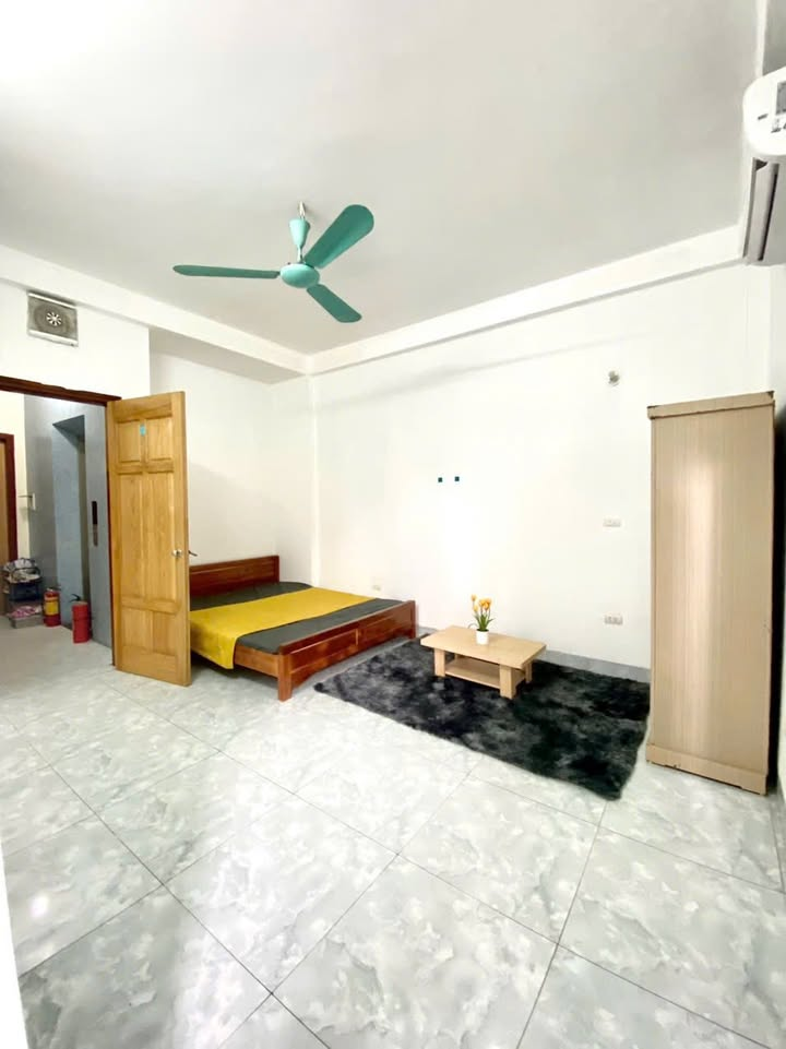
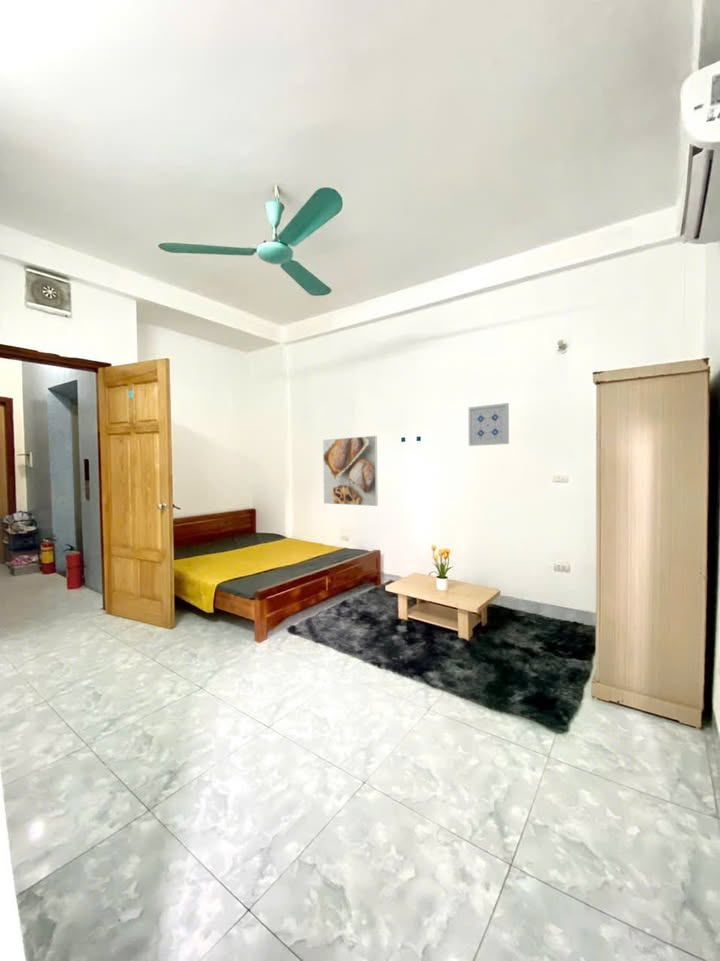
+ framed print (349, 471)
+ wall art (488, 425)
